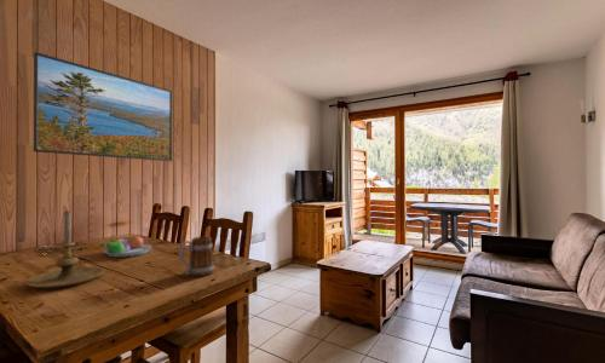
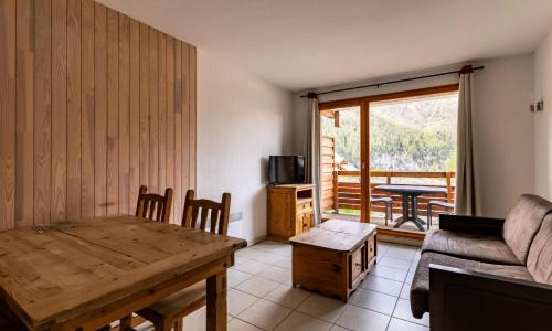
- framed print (114, 115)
- fruit bowl (126, 244)
- mug (196, 255)
- candle holder (67, 244)
